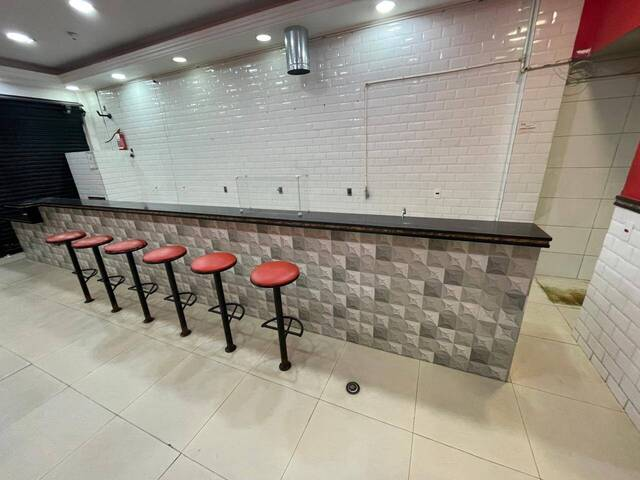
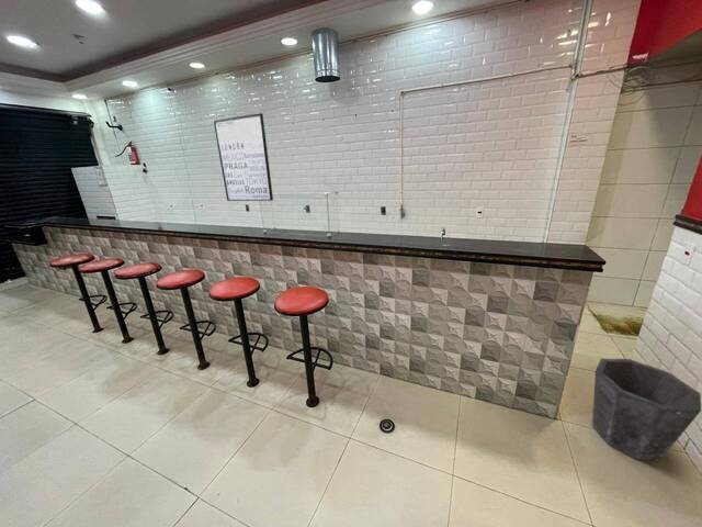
+ wall art (244, 160)
+ waste bin (634, 410)
